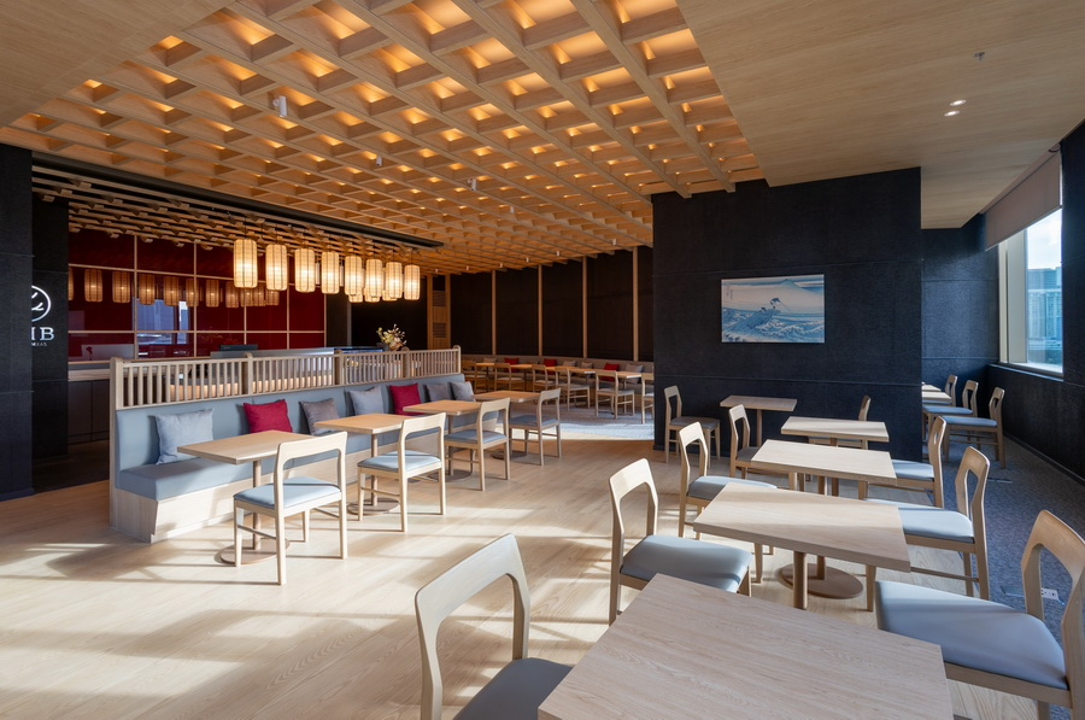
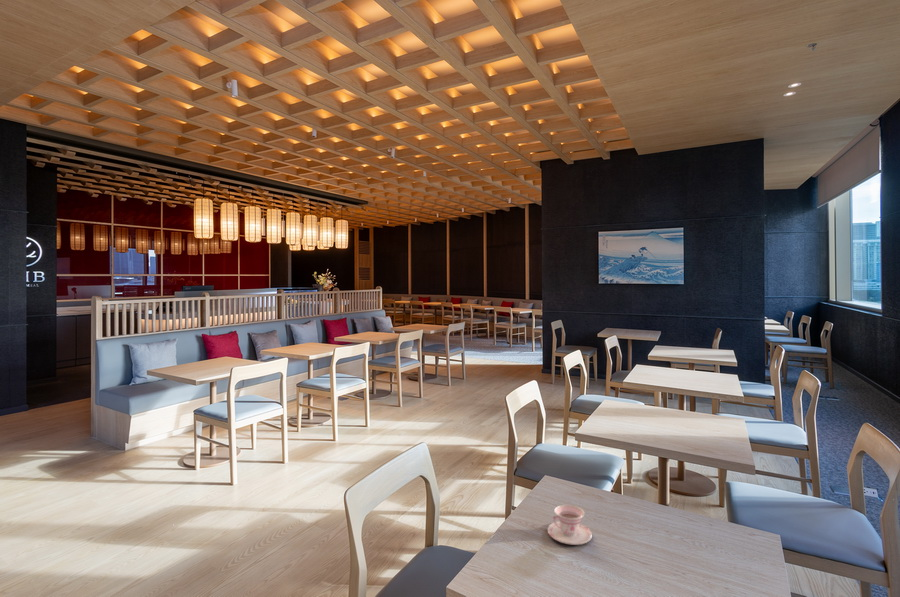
+ teacup (569, 522)
